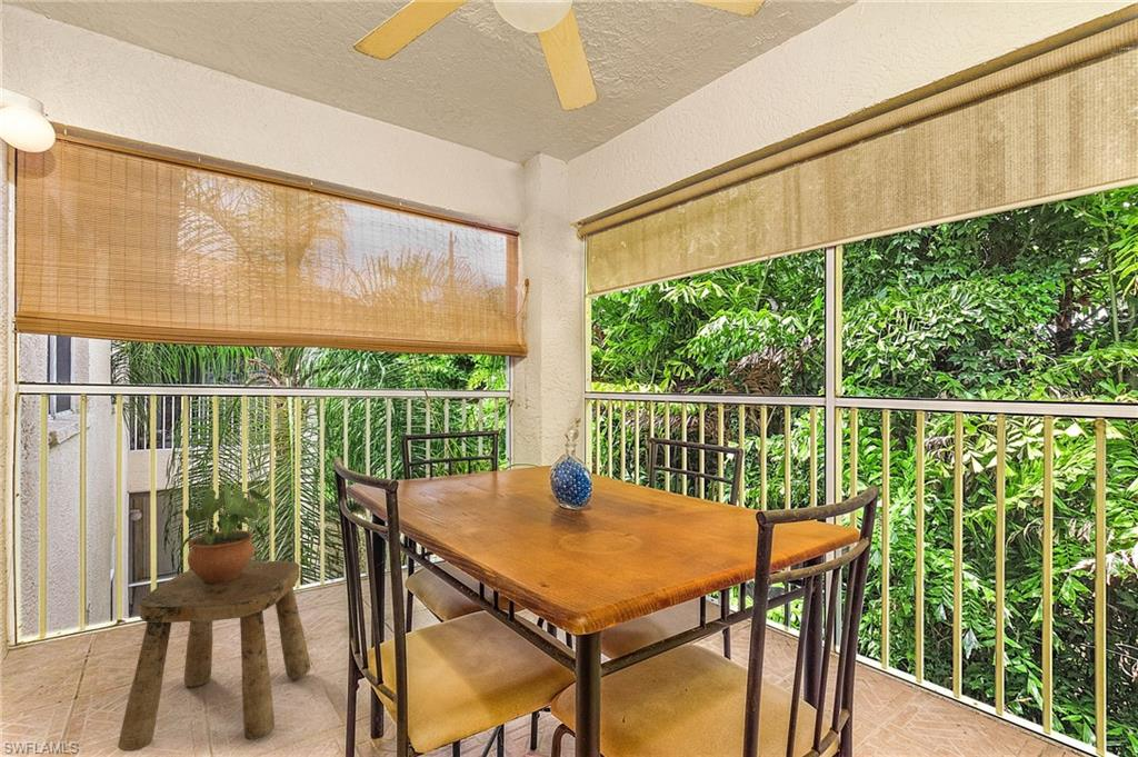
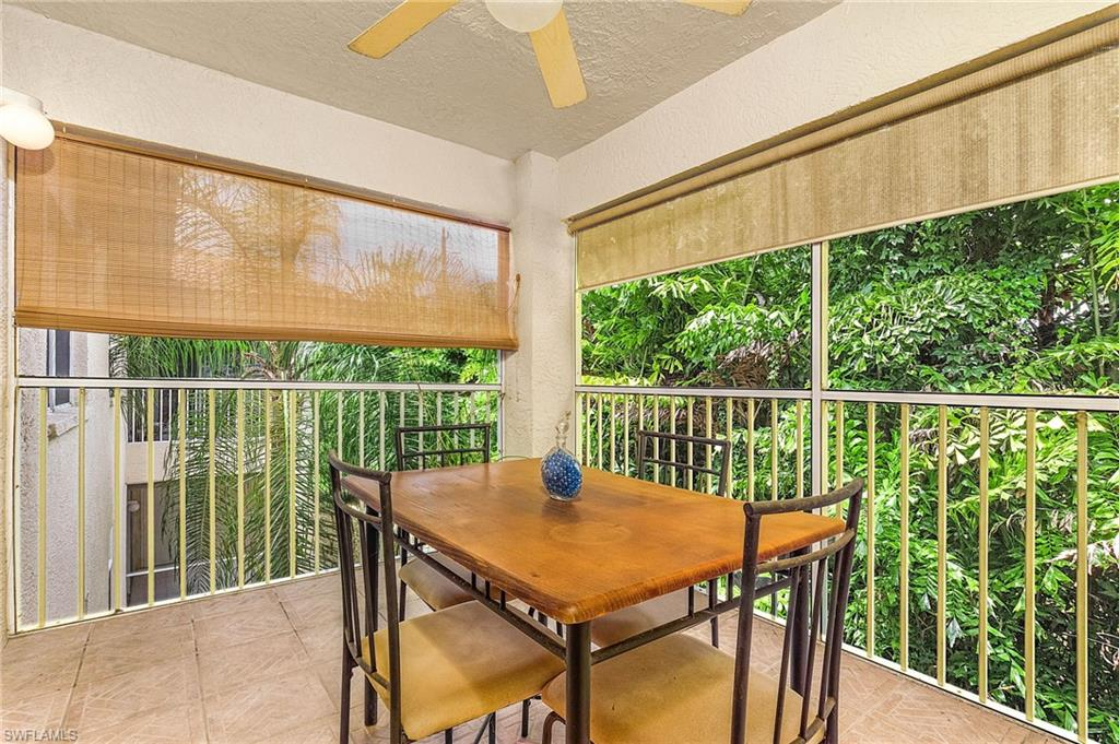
- stool (211, 643)
- potted plant (224, 529)
